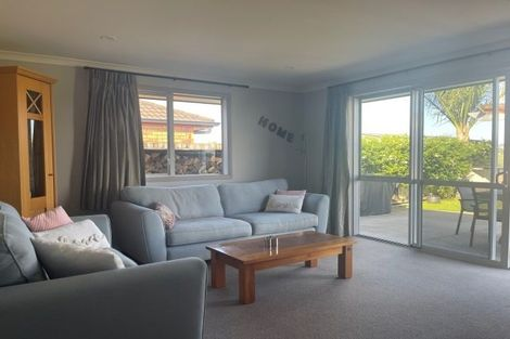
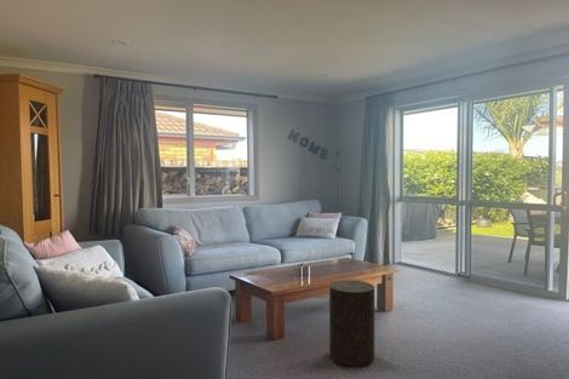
+ stool (351, 321)
